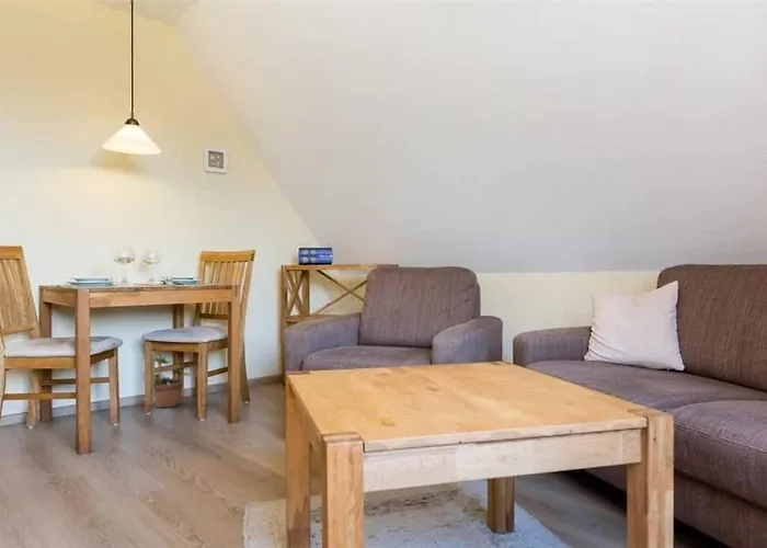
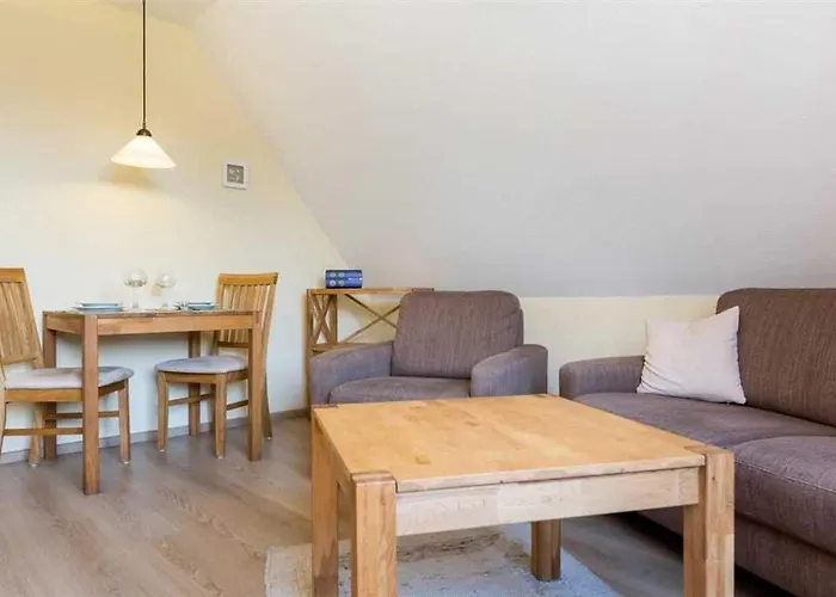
- potted plant (164, 376)
